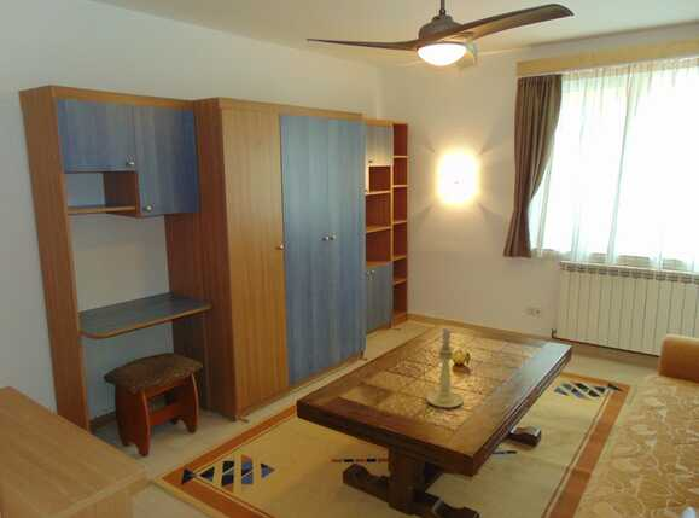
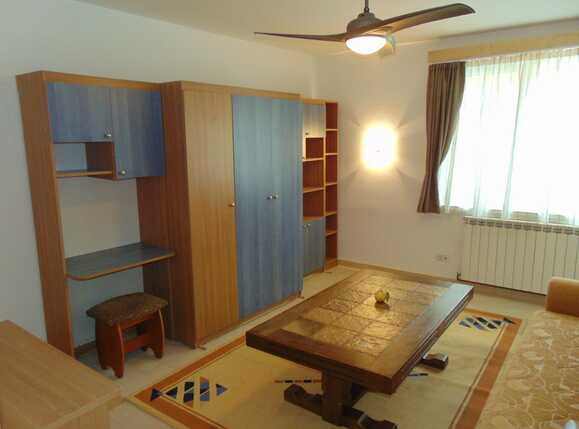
- candle holder (445, 363)
